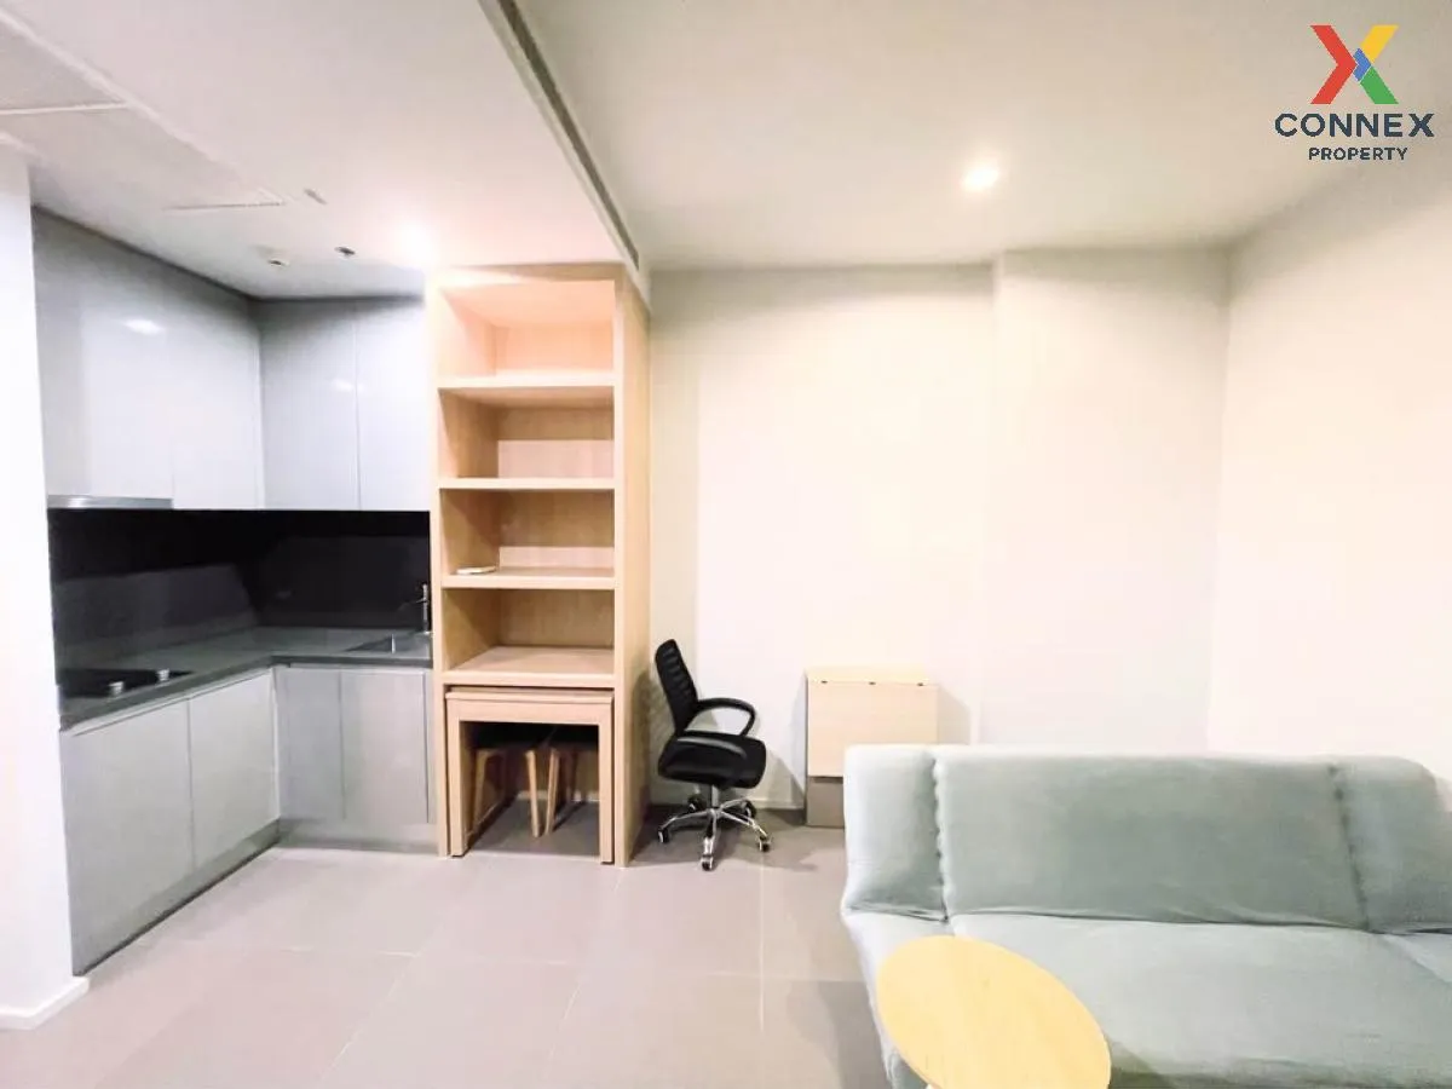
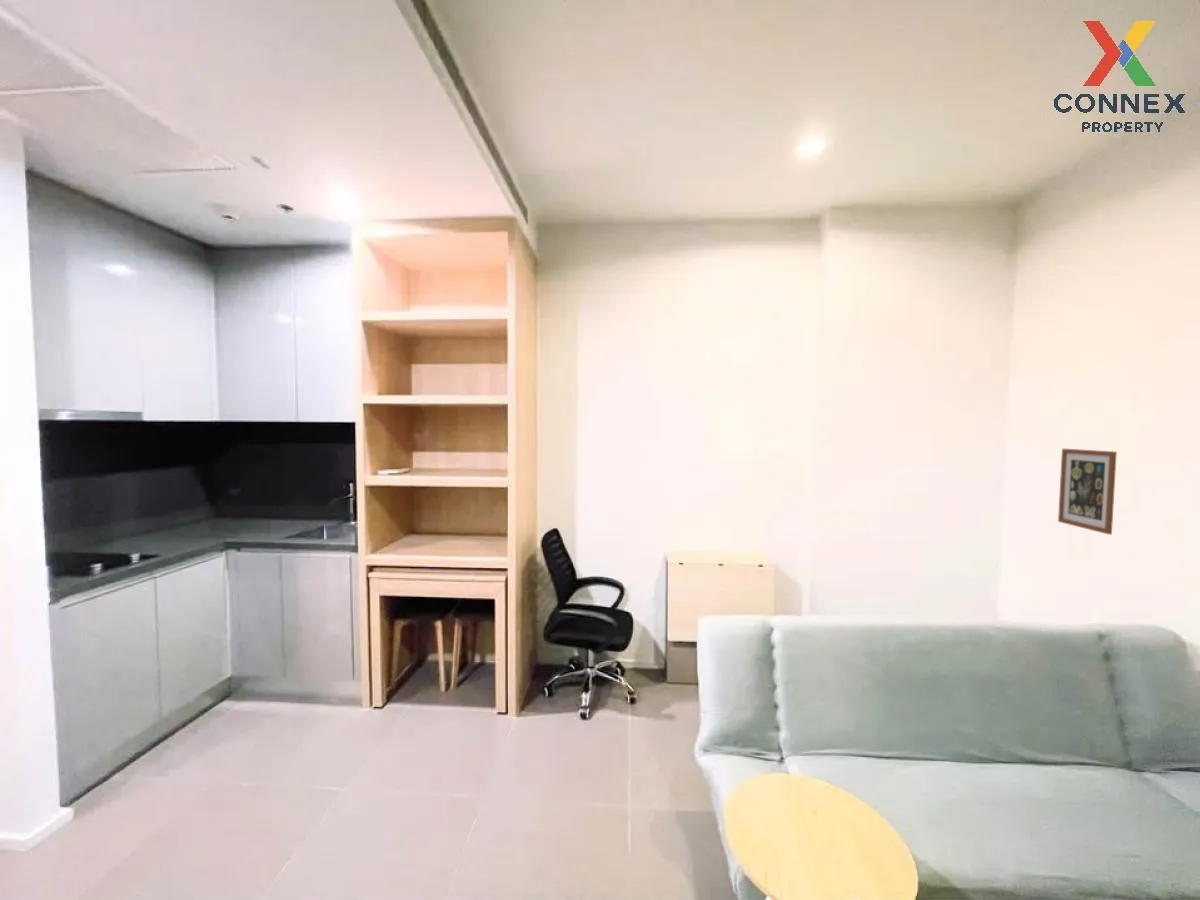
+ wall art (1085, 489)
